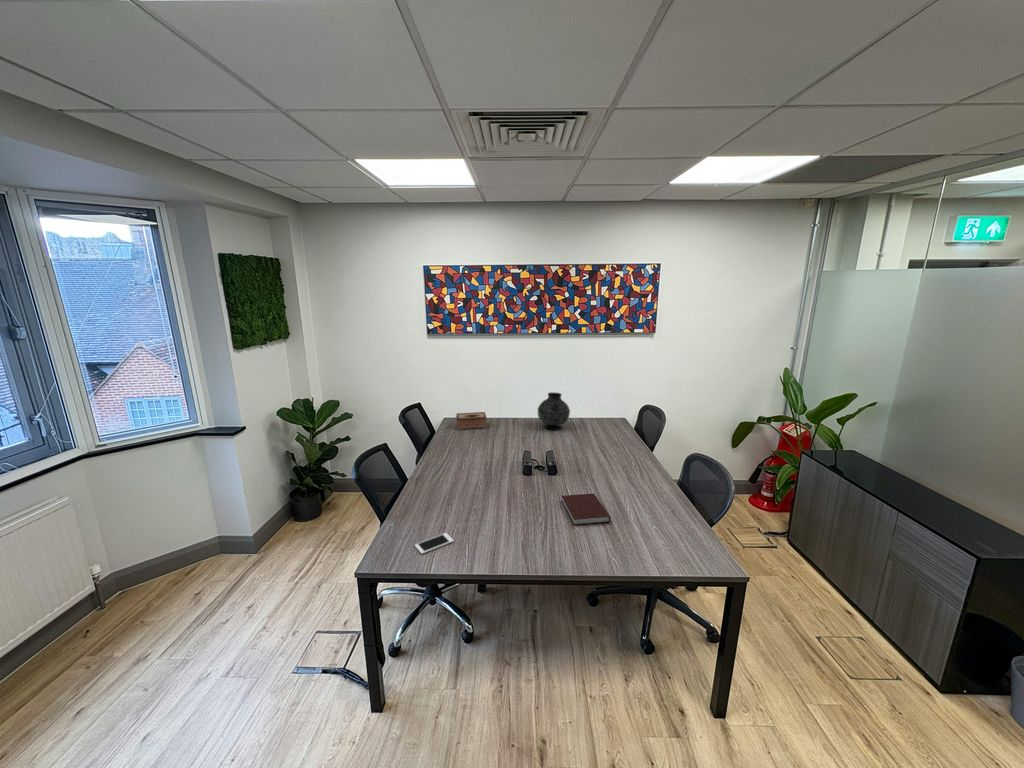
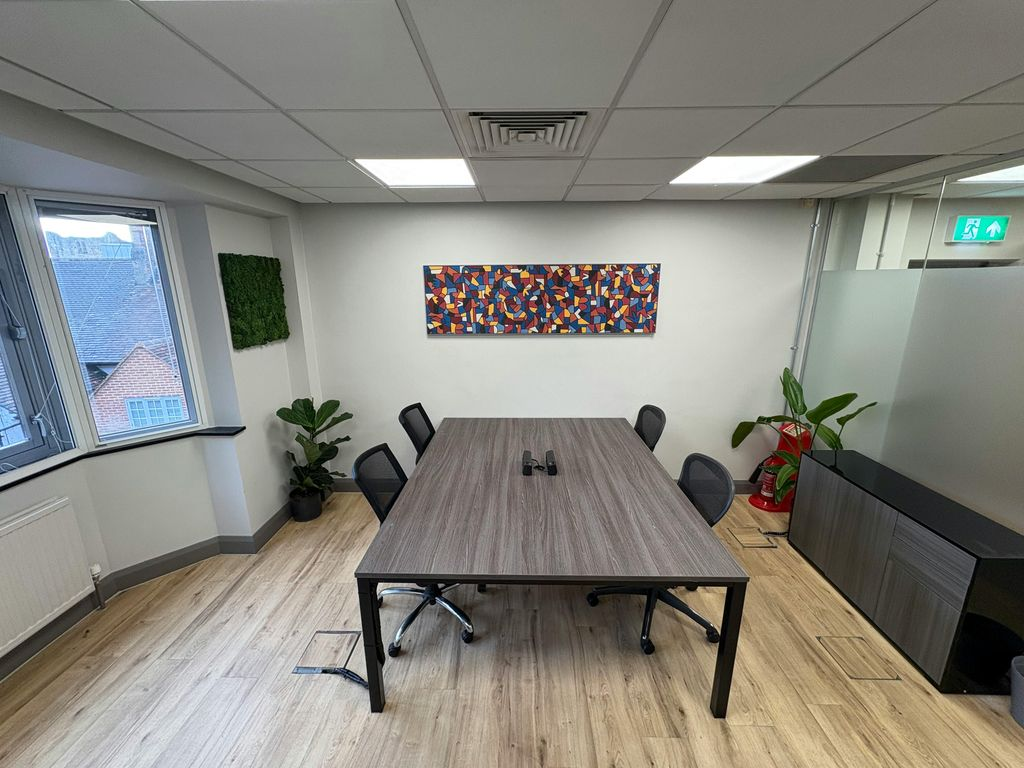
- vase (553, 410)
- notebook (584, 508)
- cell phone (434, 543)
- tissue box (471, 420)
